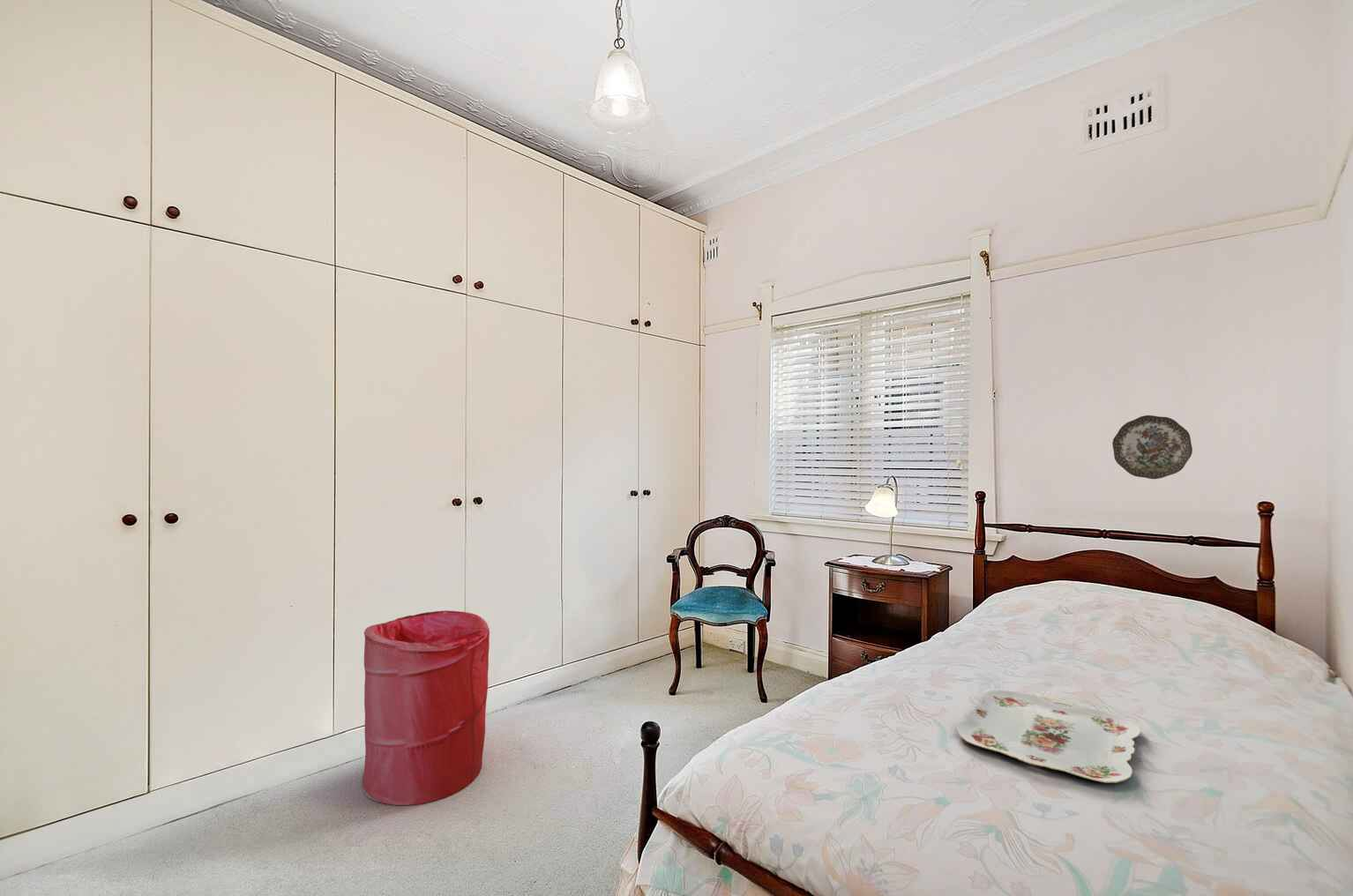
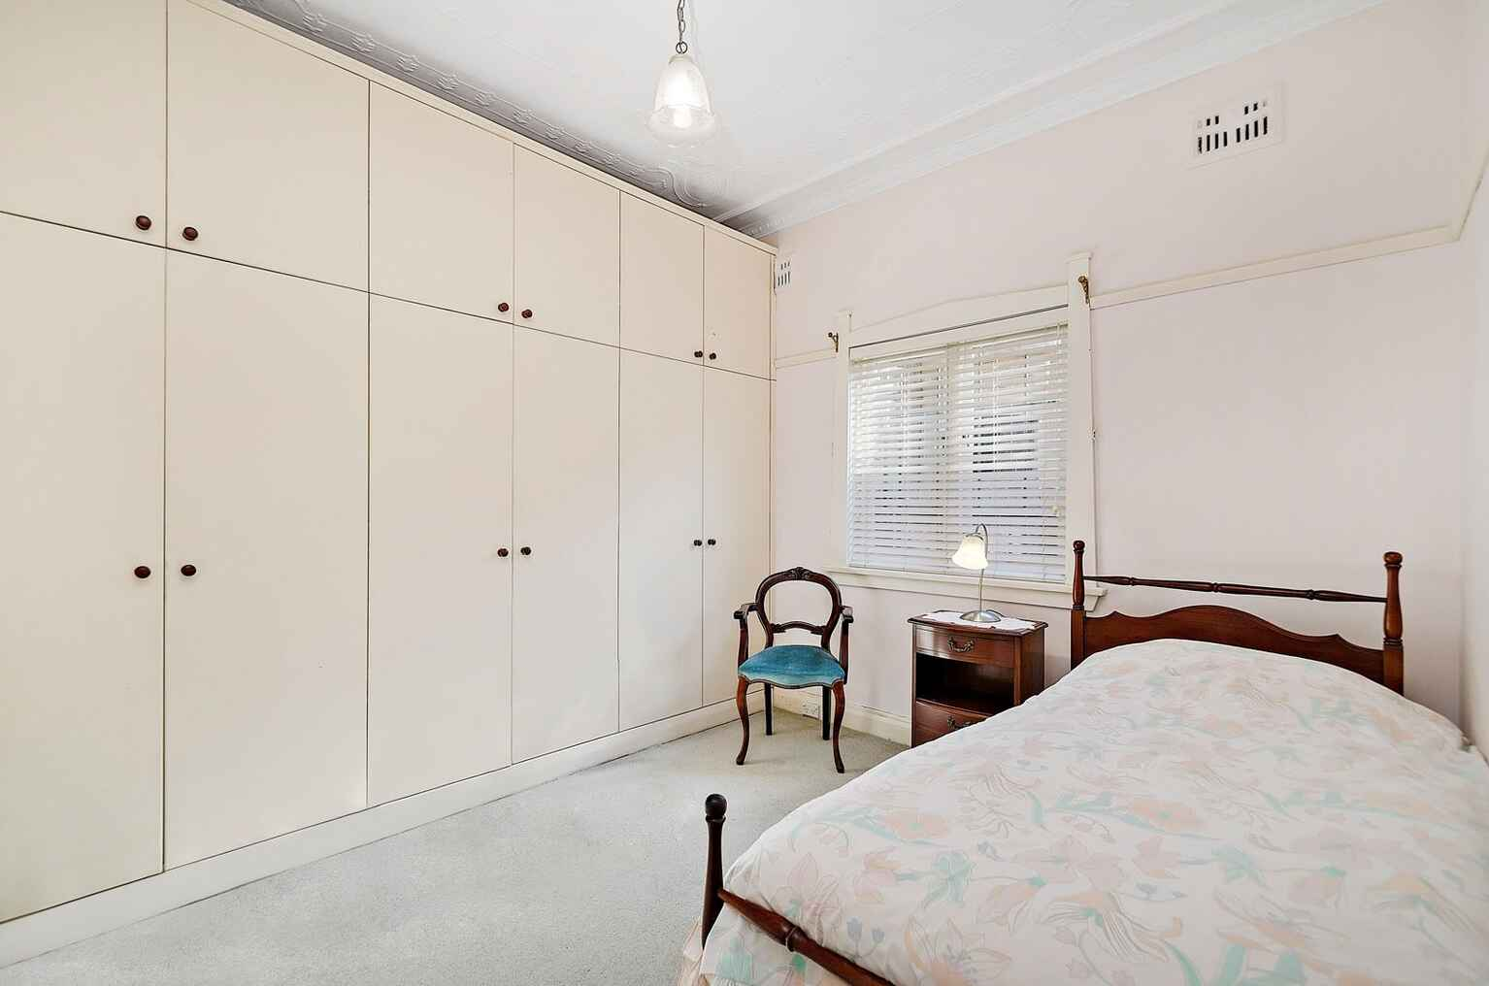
- serving tray (1048, 731)
- laundry hamper (429, 698)
- decorative plate (1151, 447)
